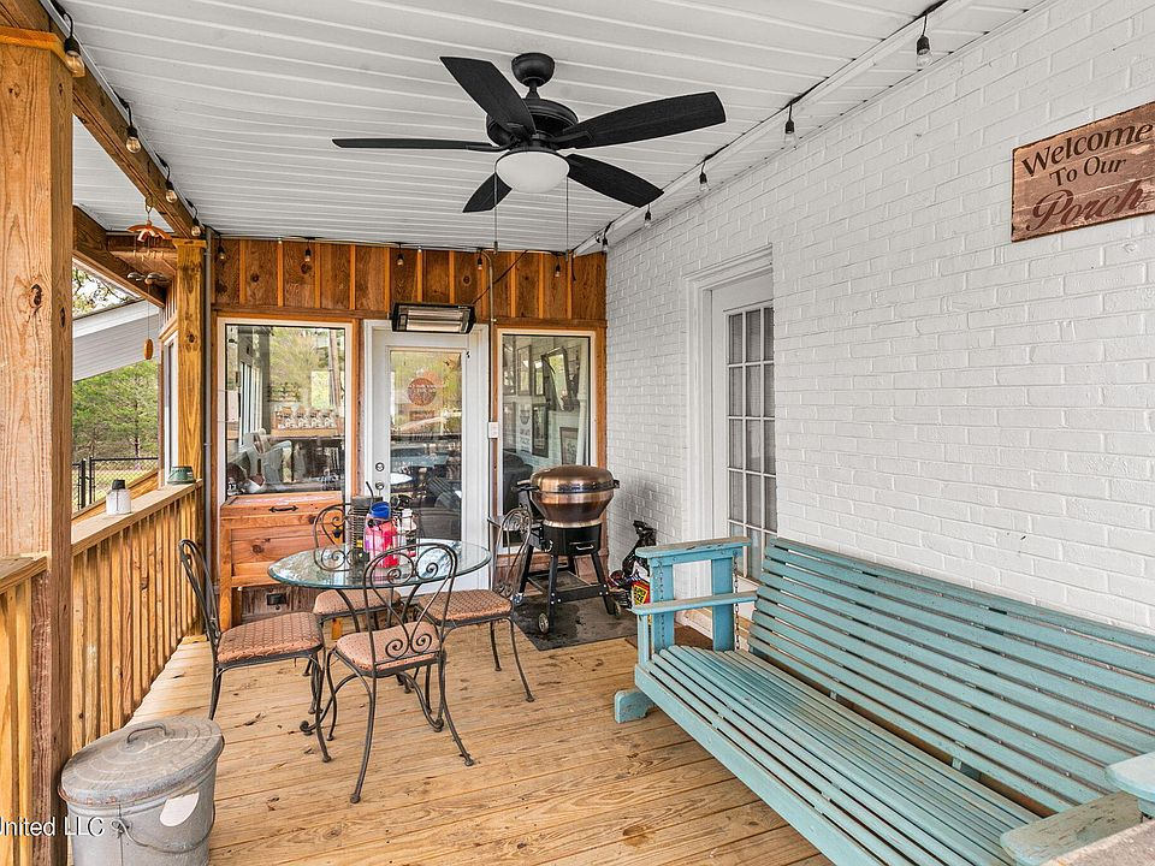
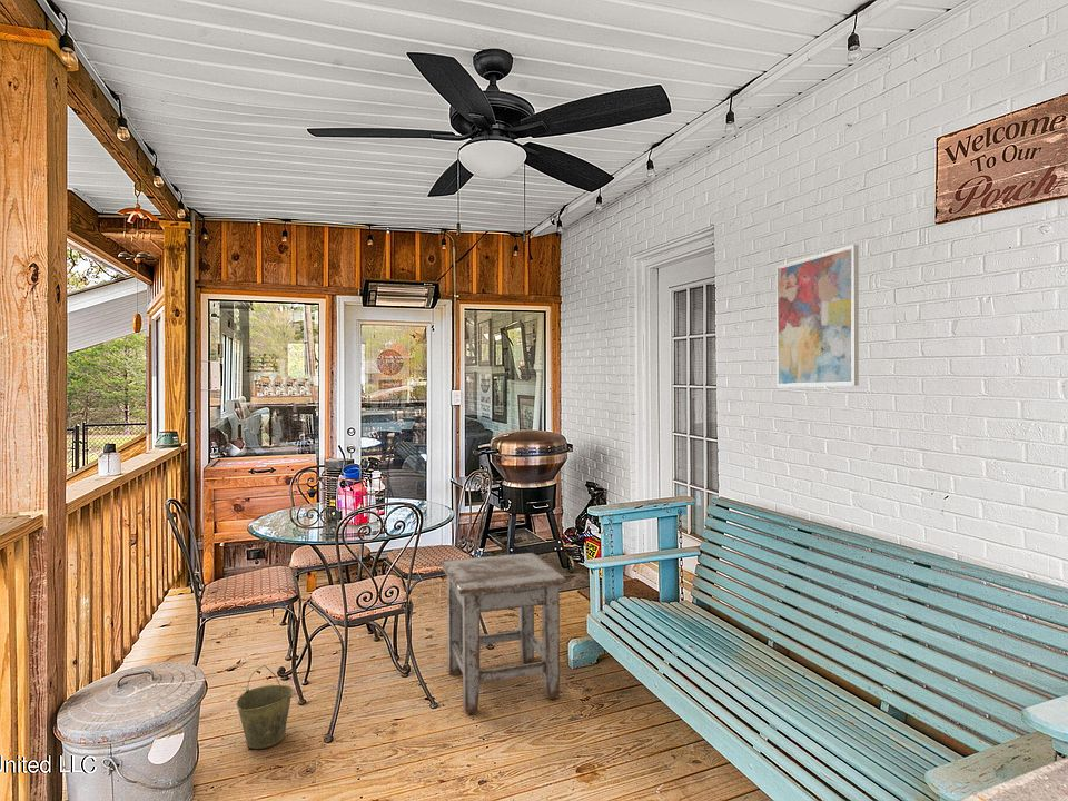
+ wall art (814, 322)
+ stool (502, 632)
+ bucket (265, 702)
